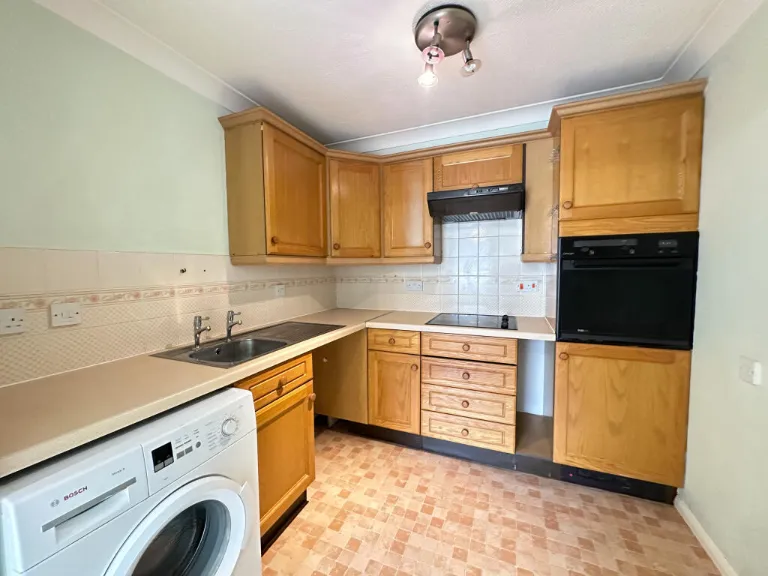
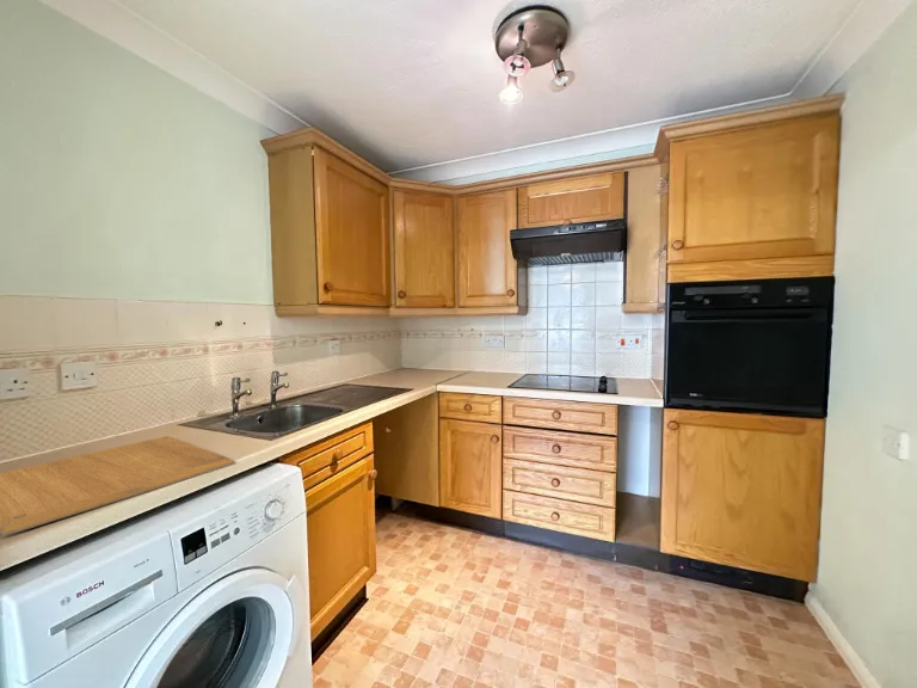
+ chopping board (111, 469)
